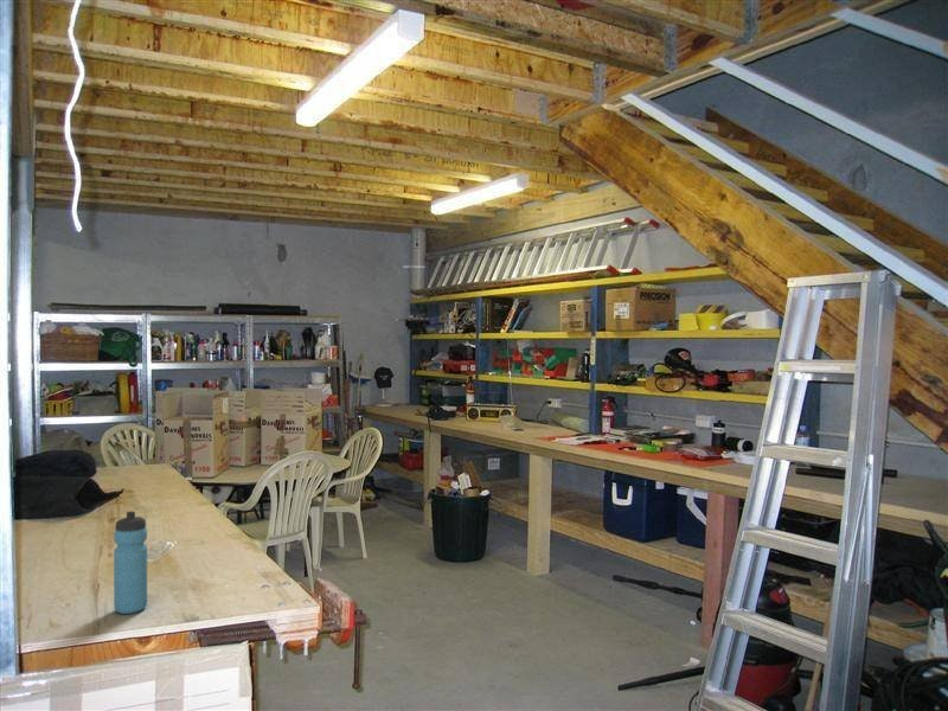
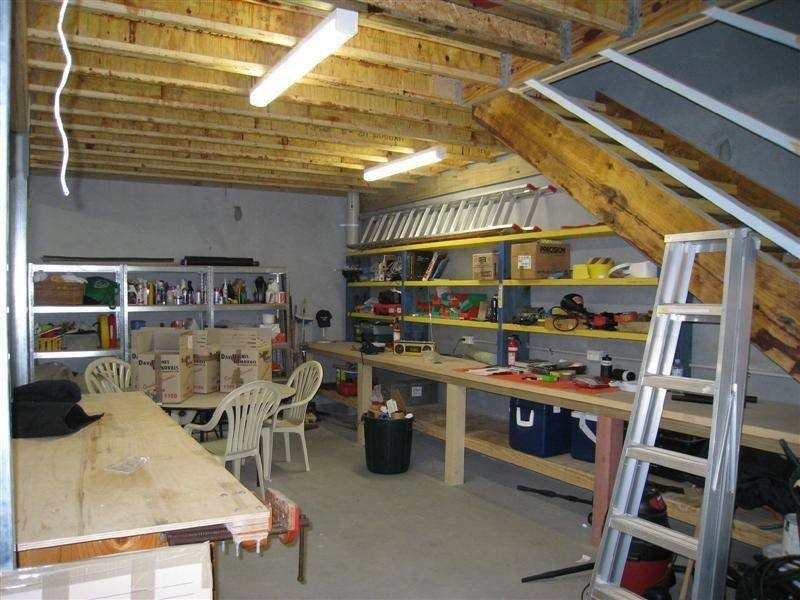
- water bottle (130, 559)
